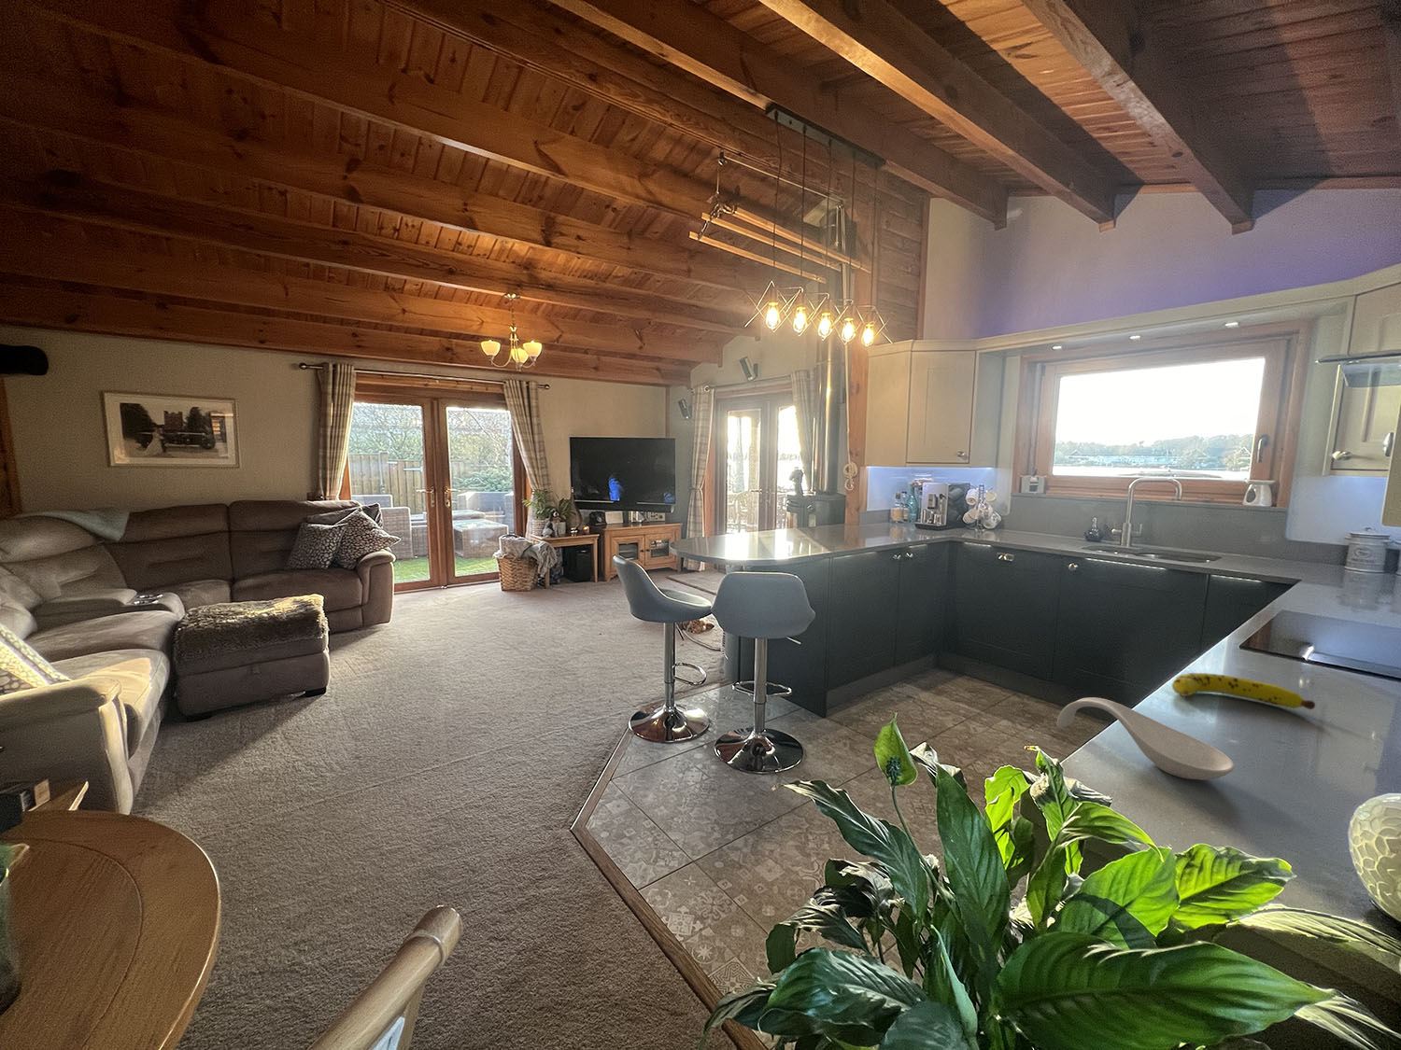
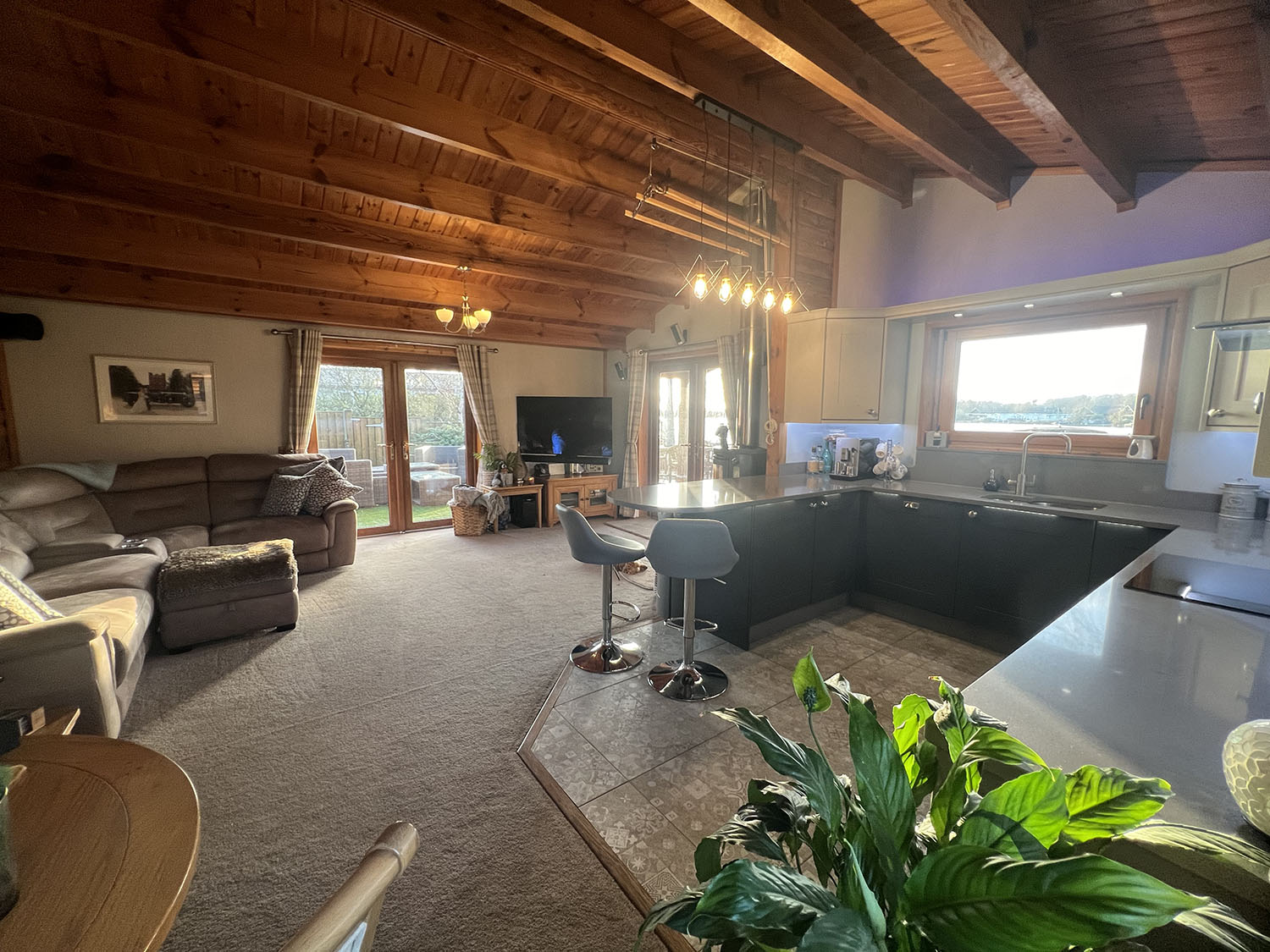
- spoon rest (1138, 733)
- fruit (1240, 695)
